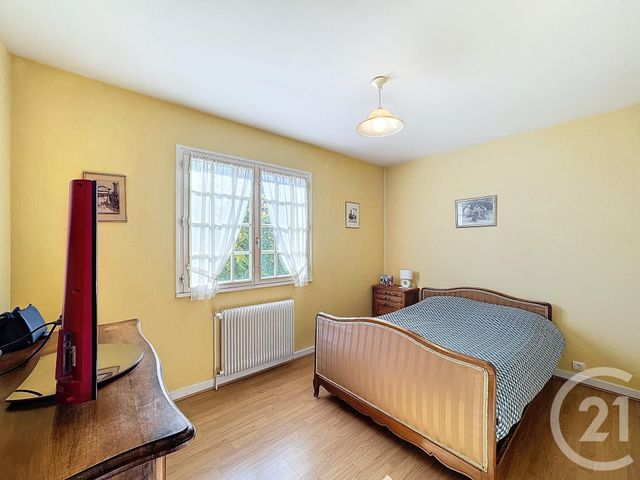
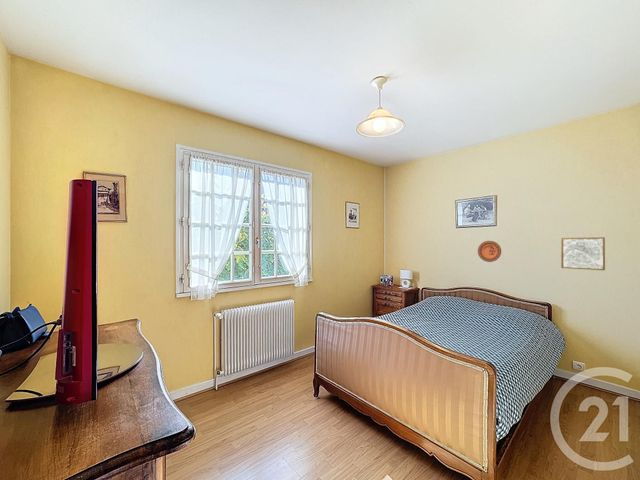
+ wall art (582, 253)
+ decorative plate (489, 251)
